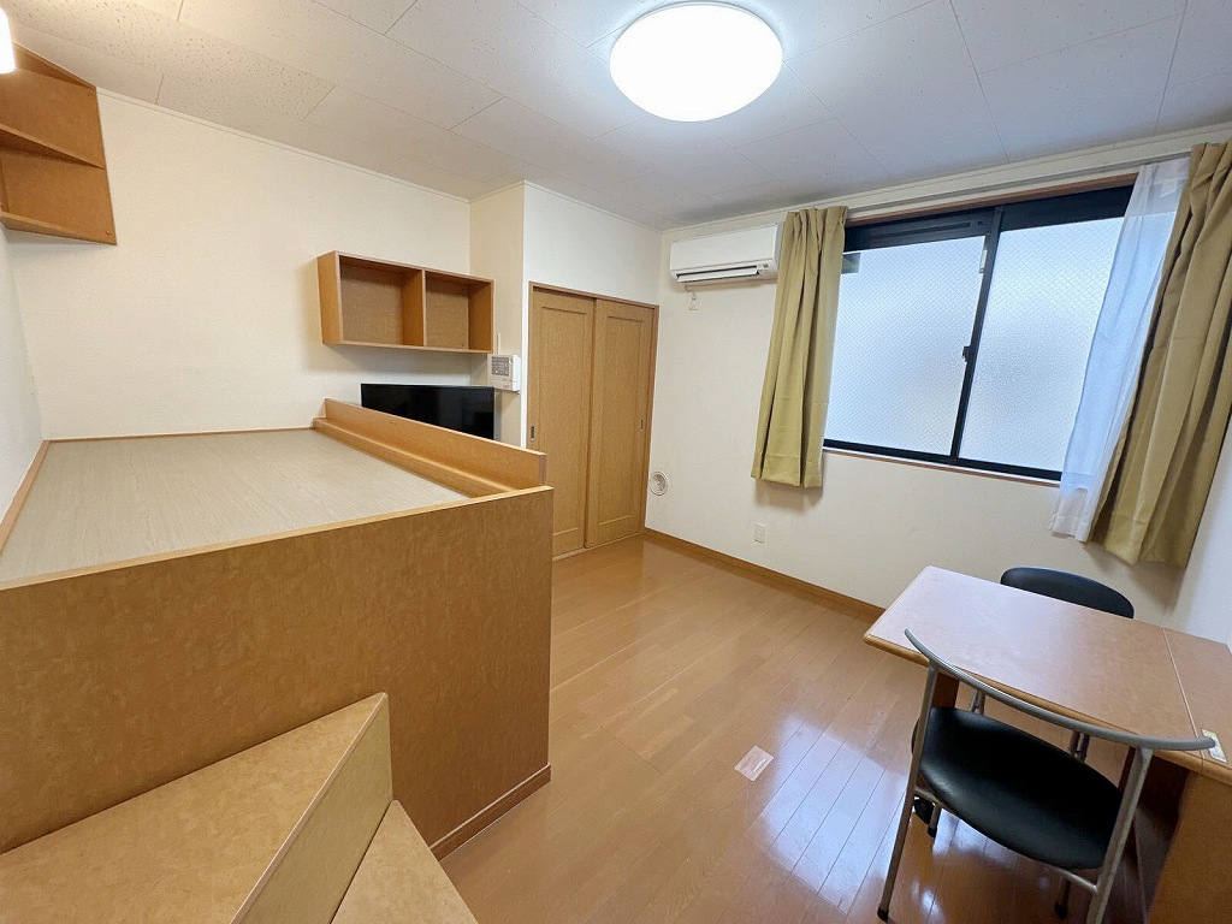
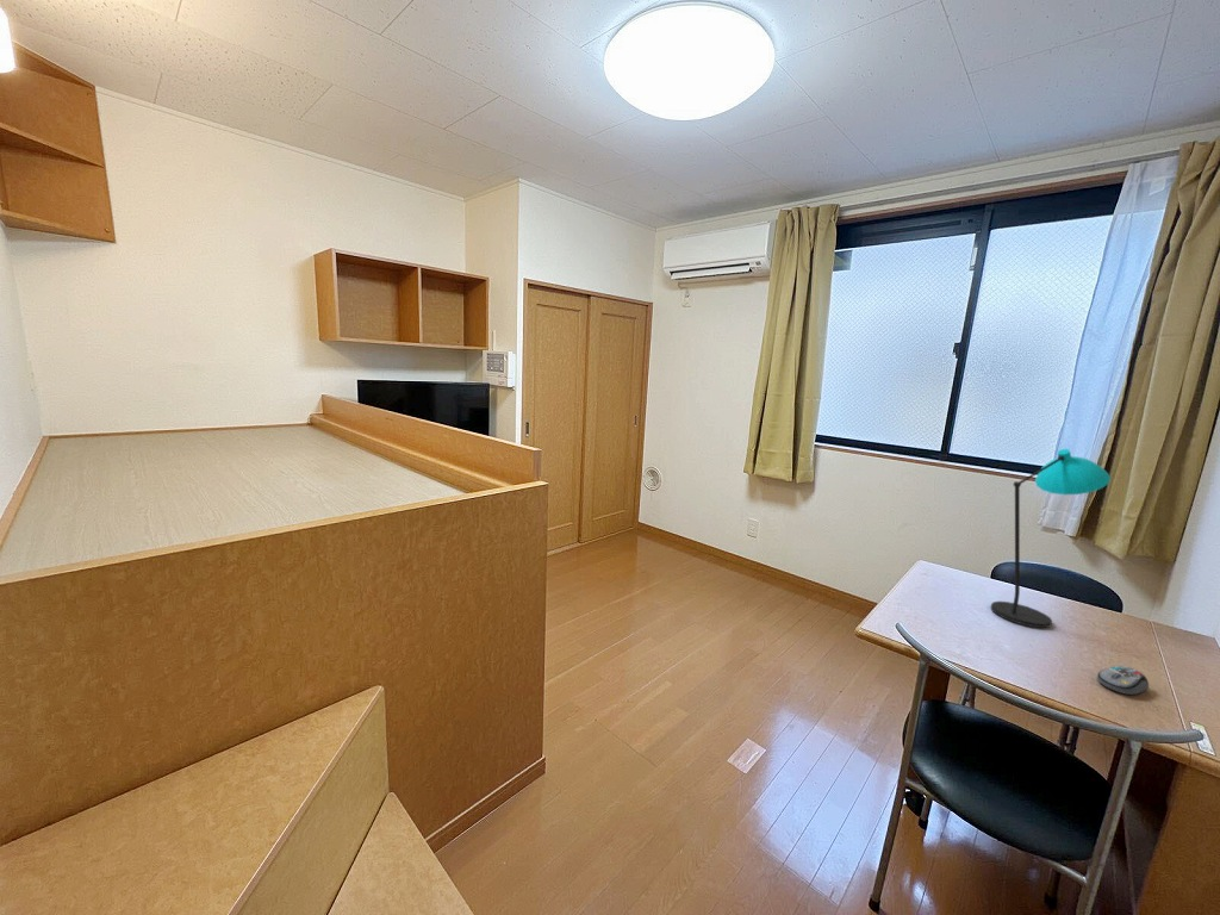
+ desk lamp (1019, 534)
+ computer mouse (1123, 677)
